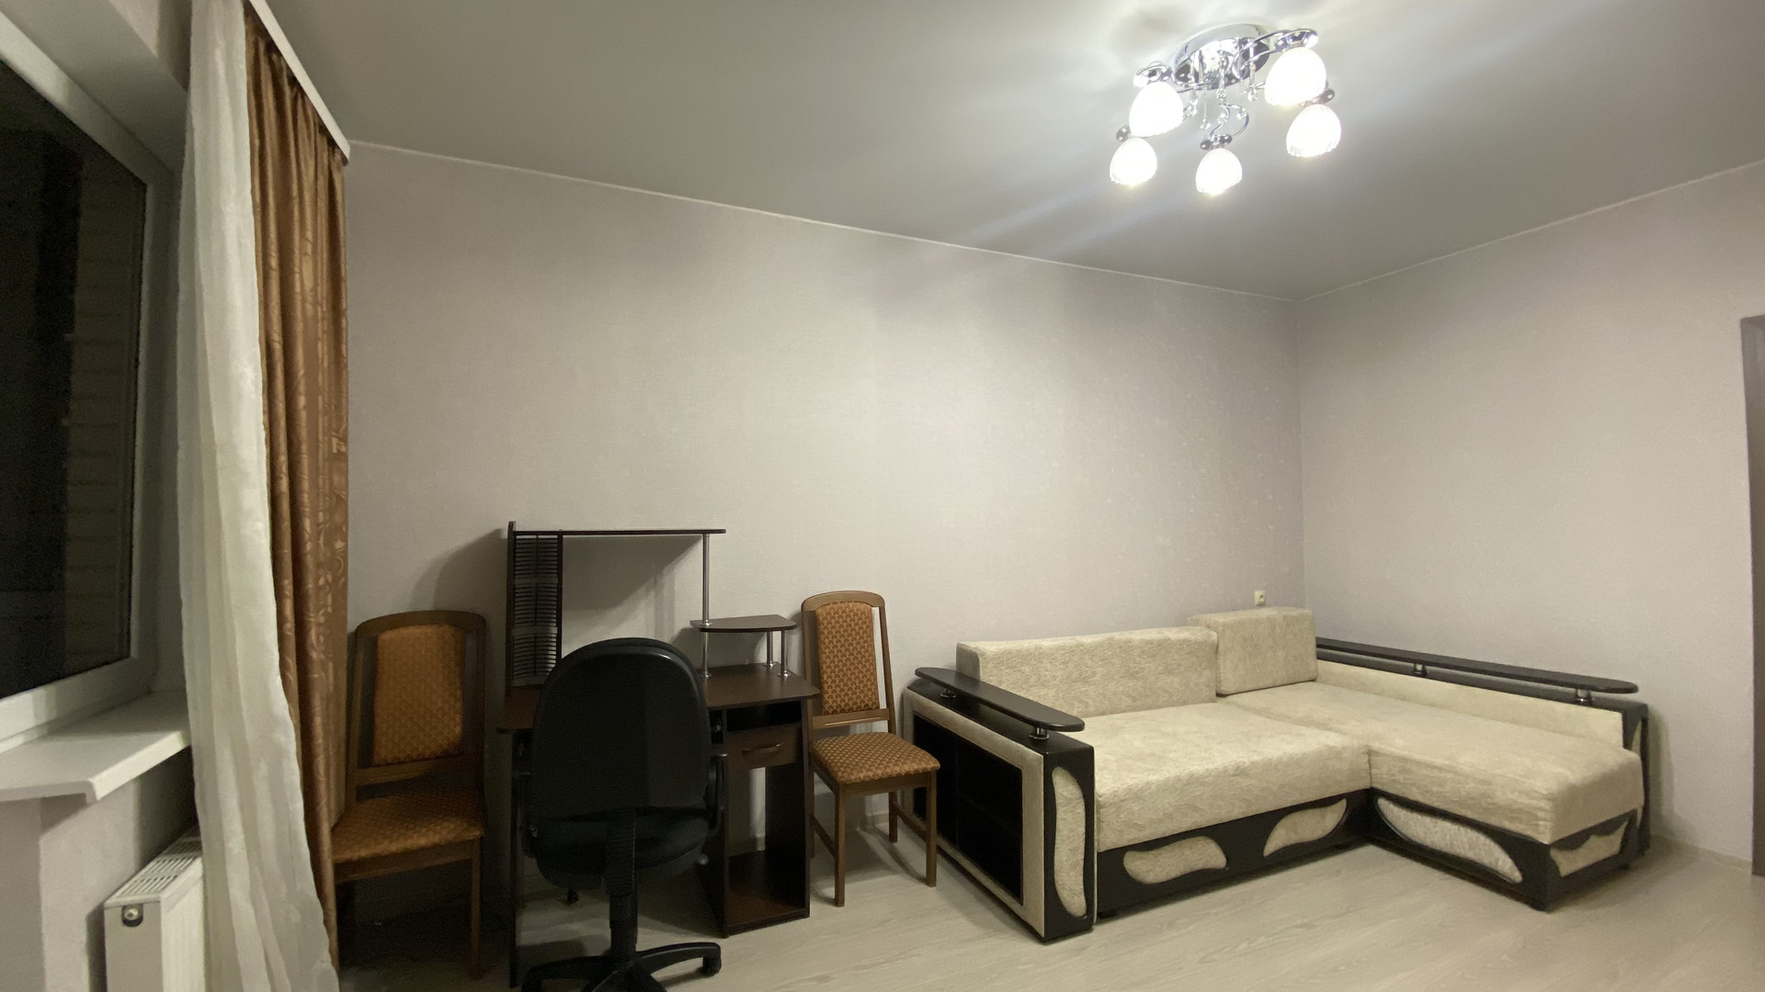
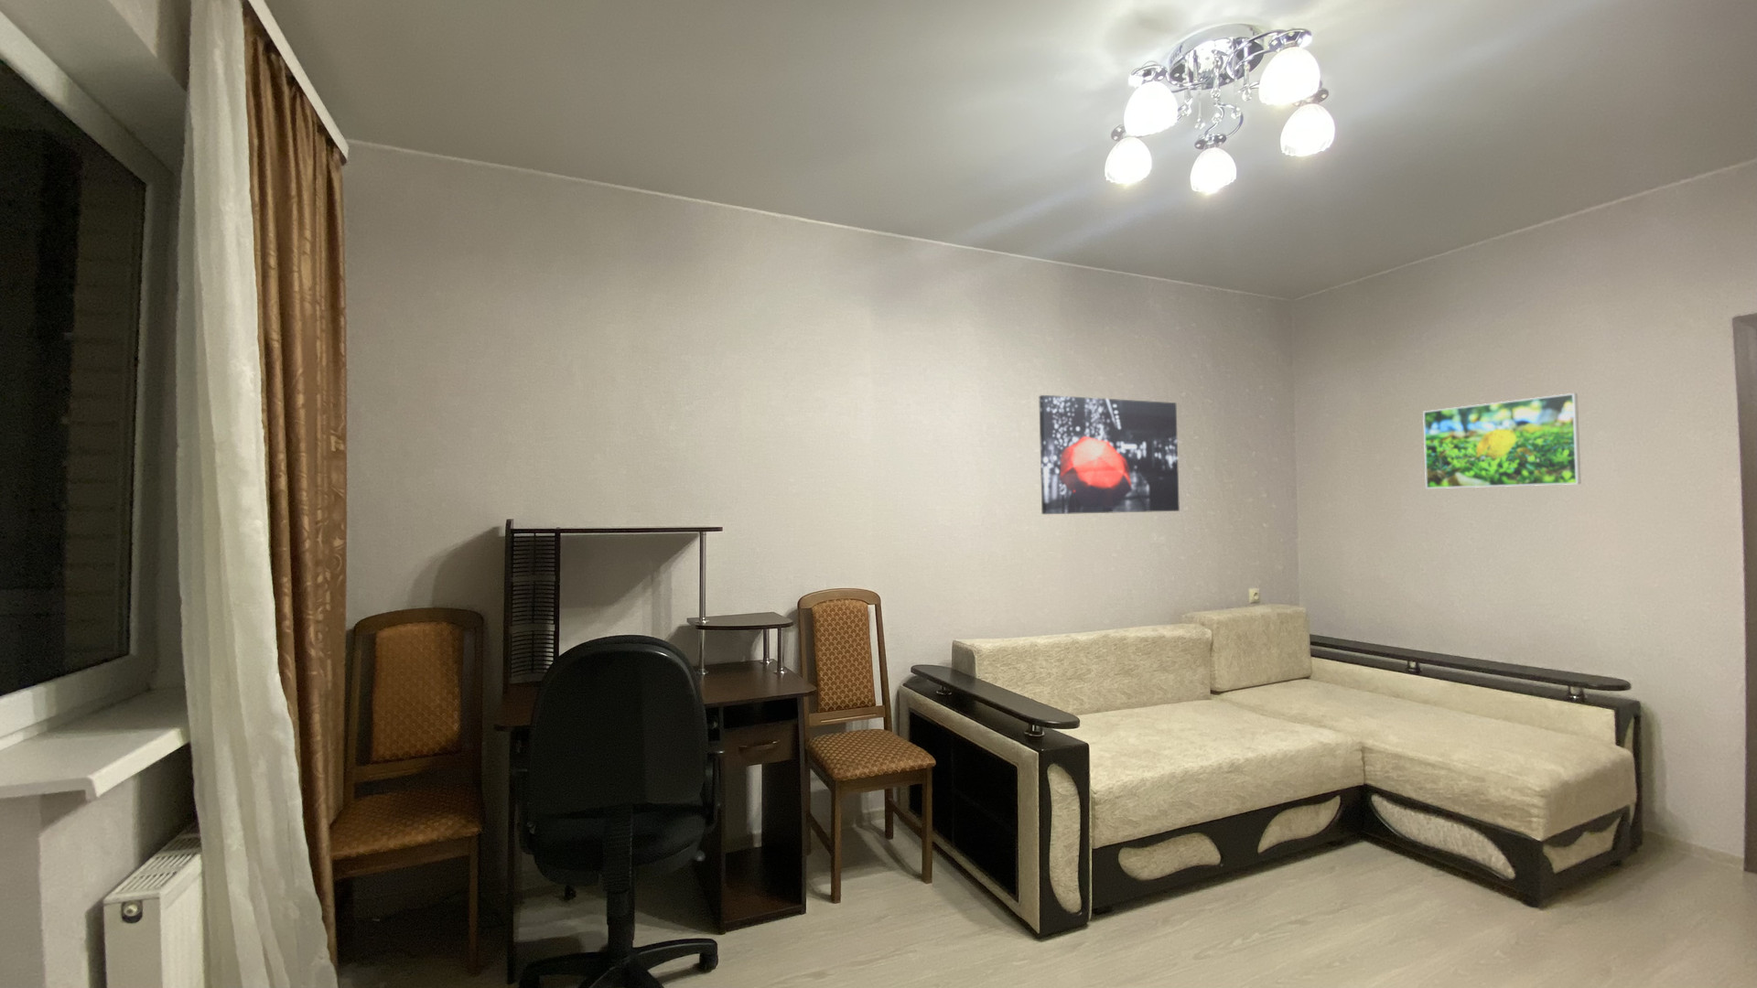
+ wall art (1111, 456)
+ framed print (1495, 445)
